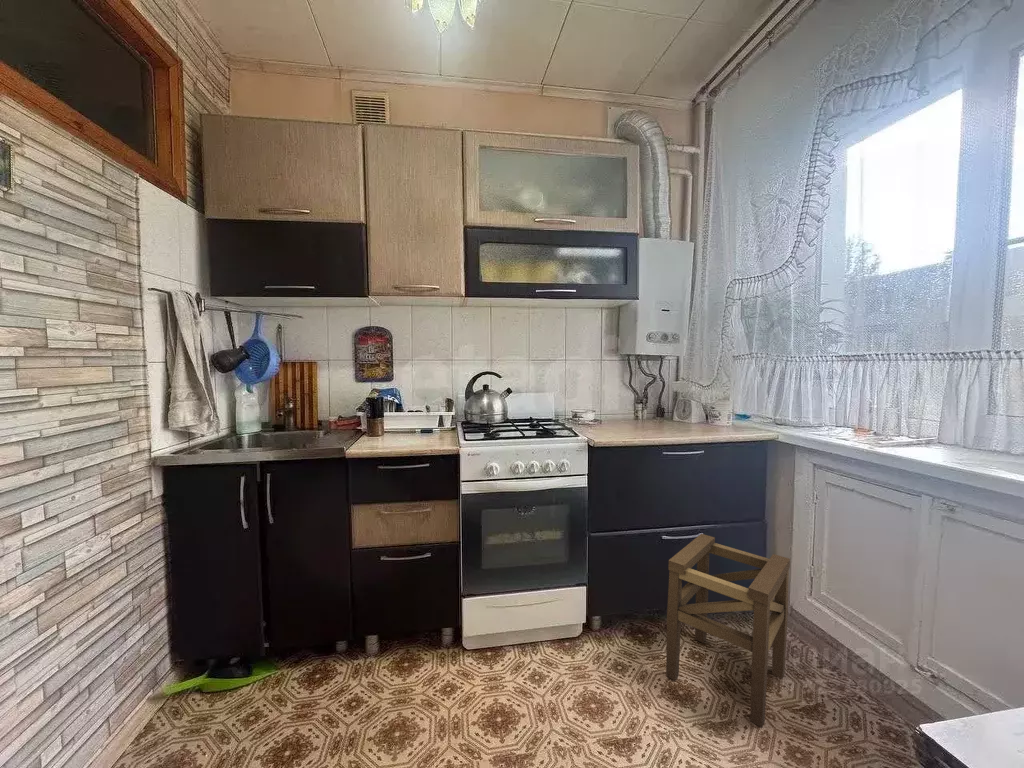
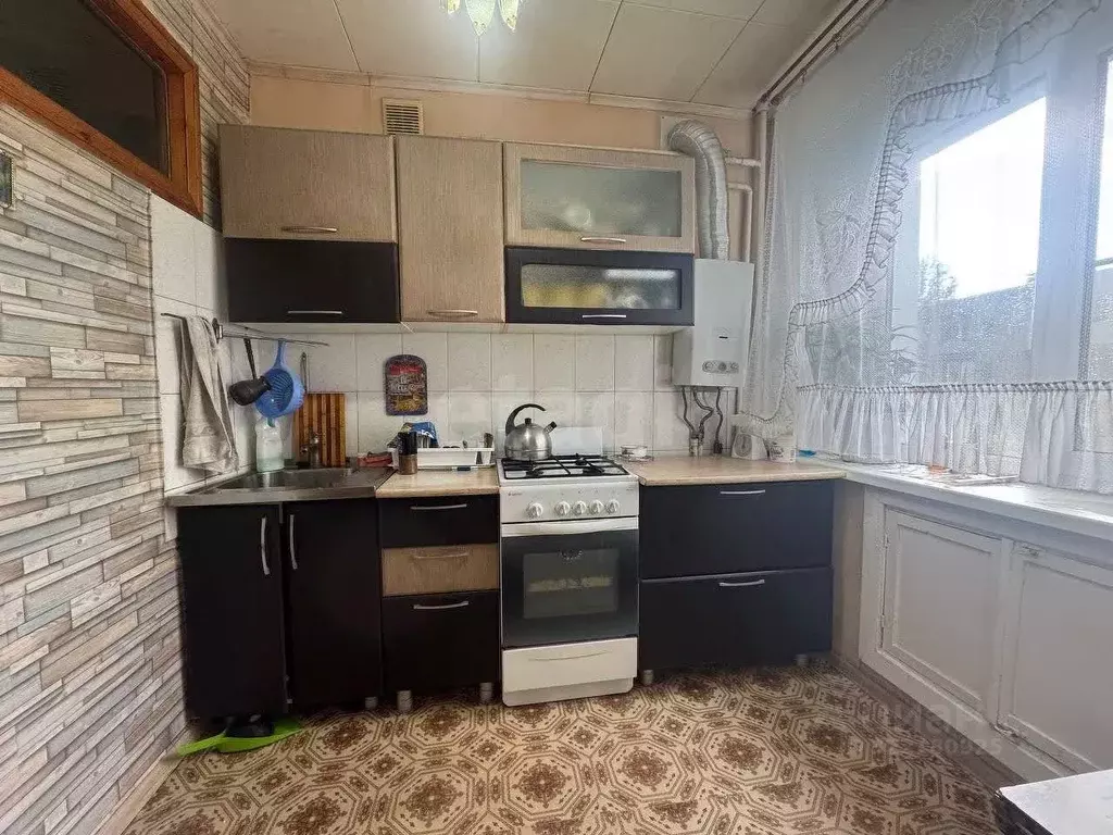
- stool (727, 611)
